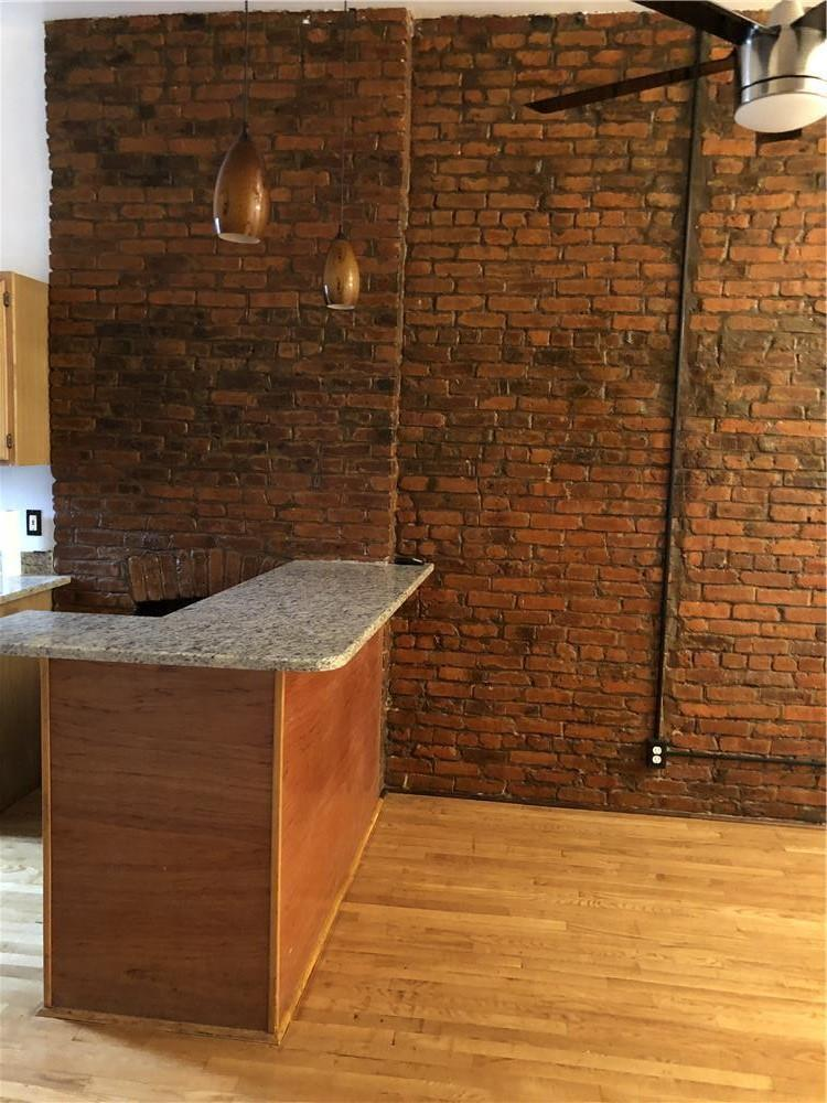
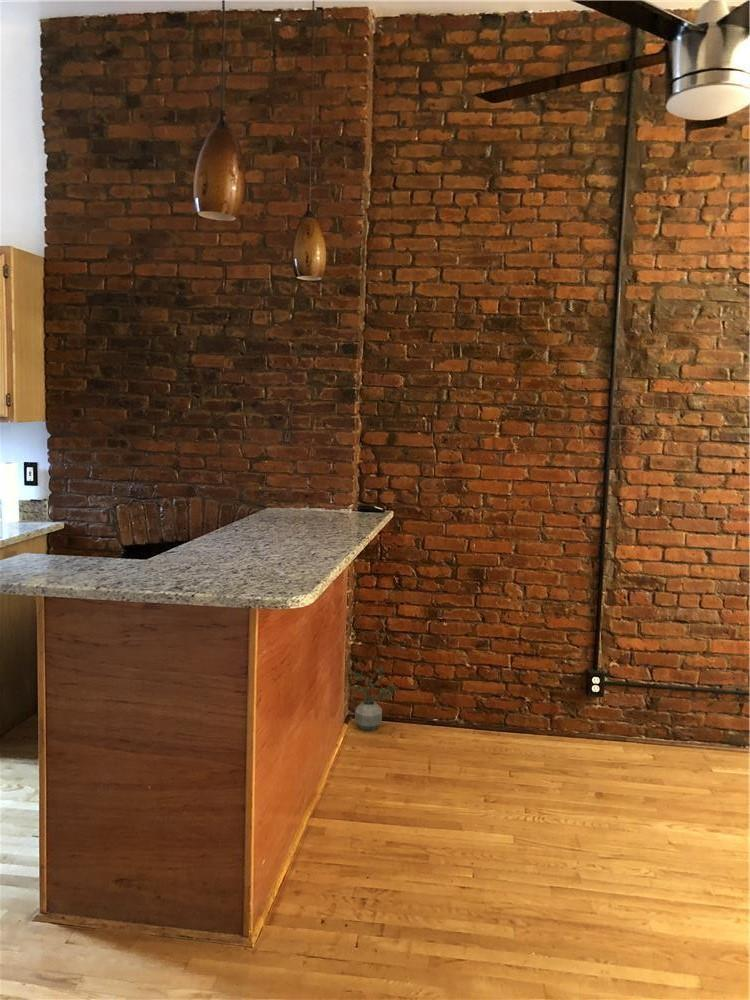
+ potted plant (373, 697)
